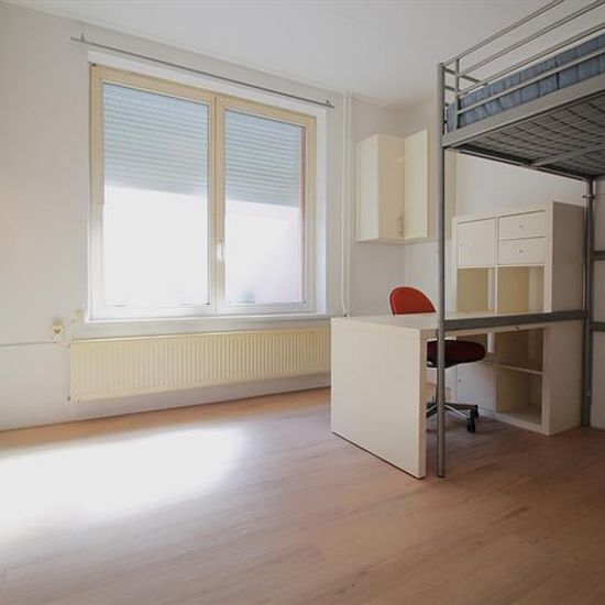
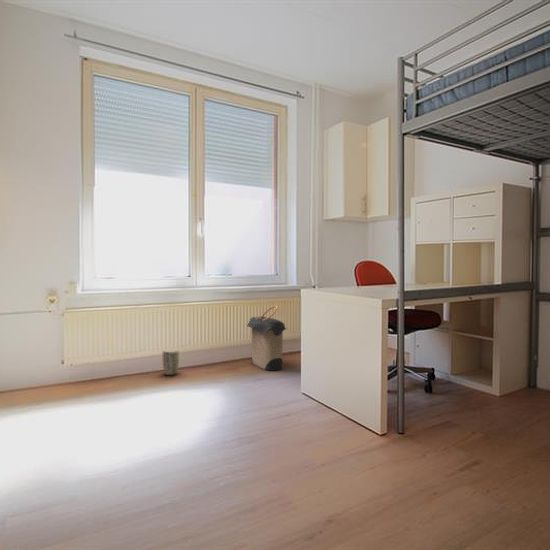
+ plant pot (170, 361)
+ laundry hamper (265, 335)
